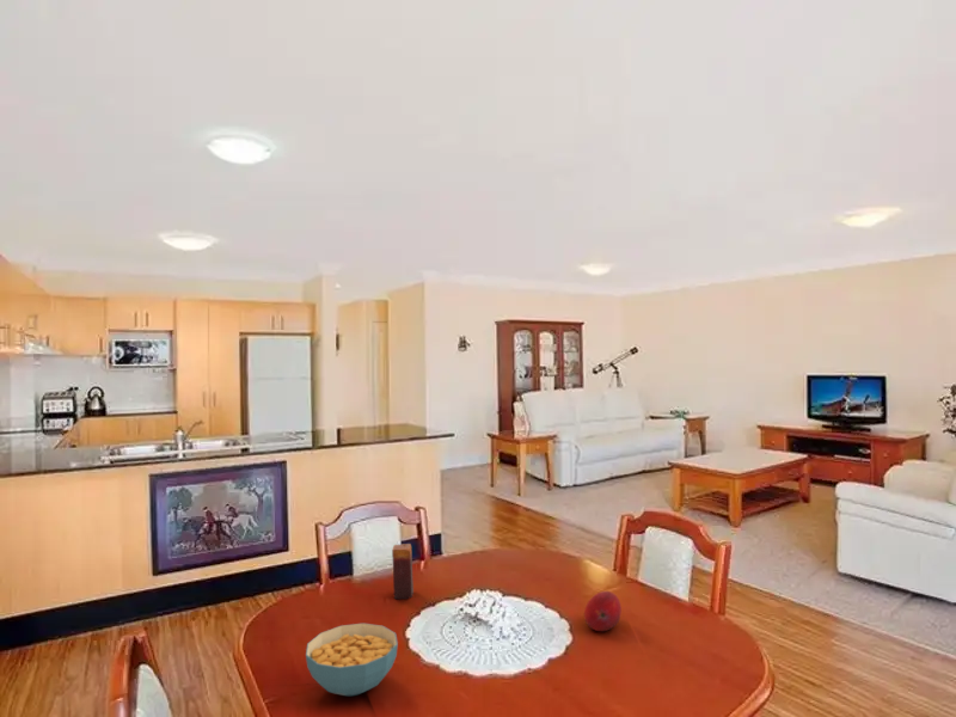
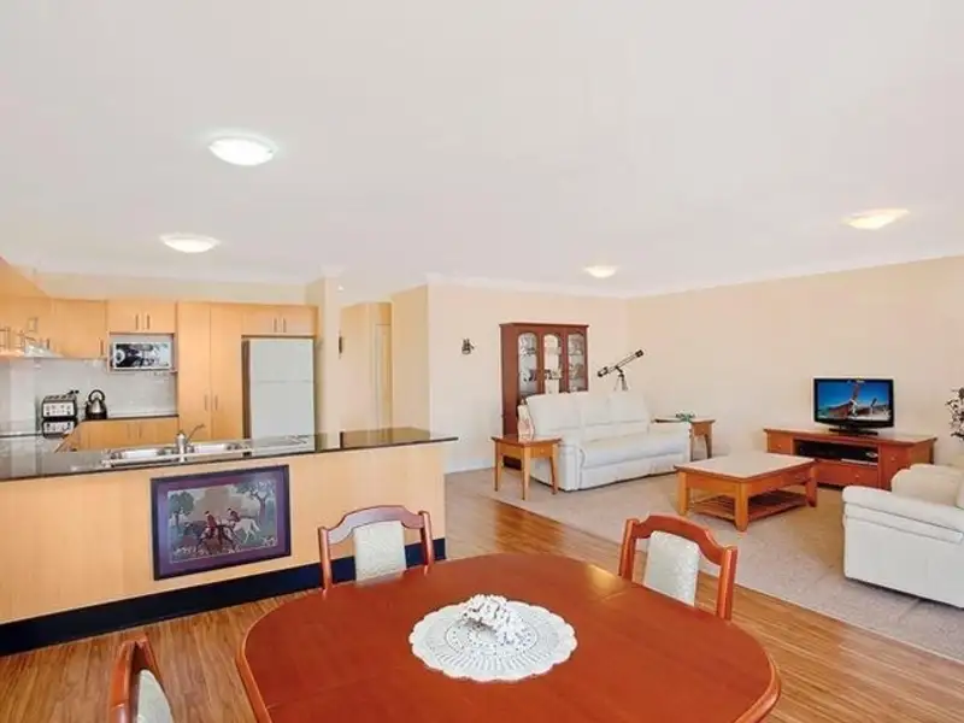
- cereal bowl (353, 666)
- candle (403, 570)
- fruit (602, 609)
